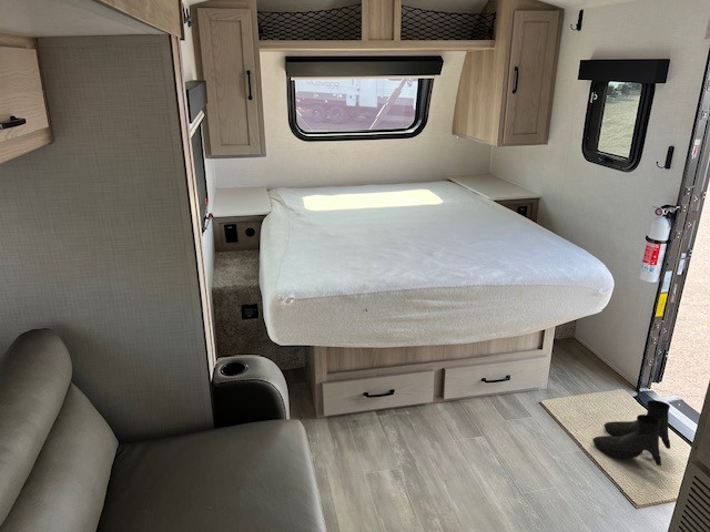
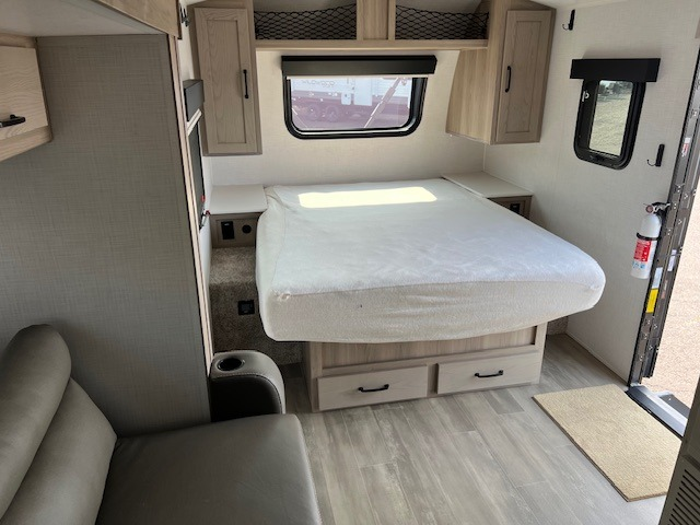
- boots (635, 426)
